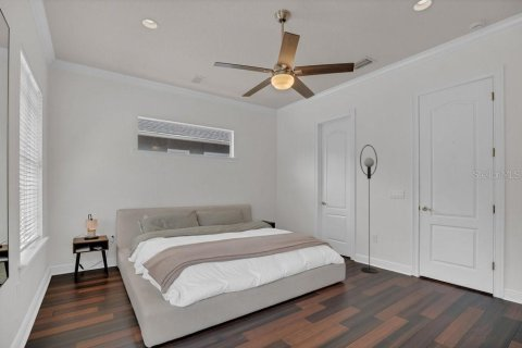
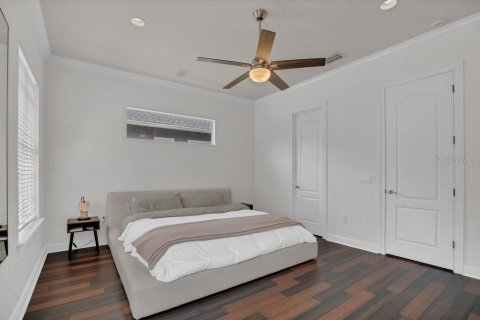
- floor lamp (369, 207)
